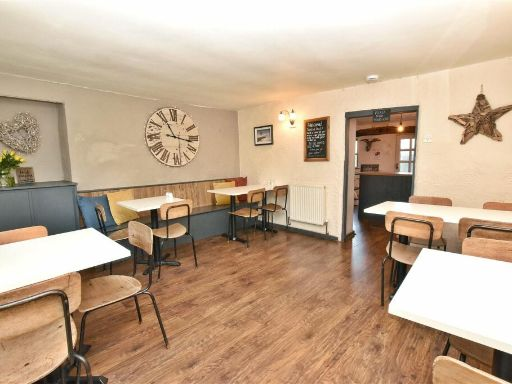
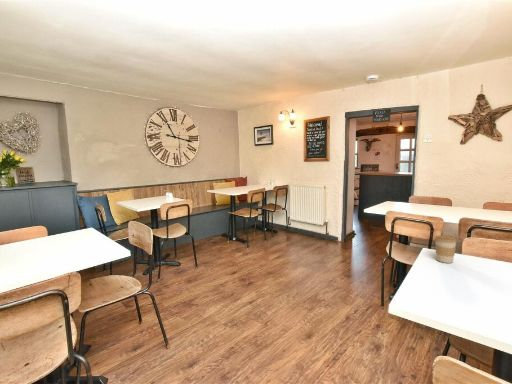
+ coffee cup (445, 248)
